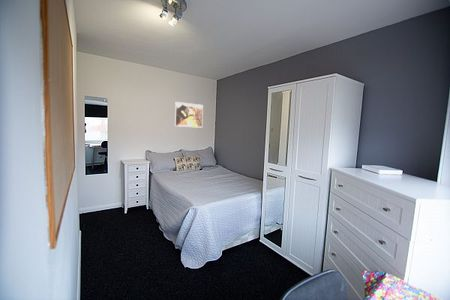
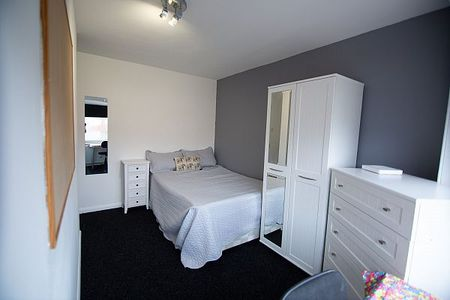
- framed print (189, 115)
